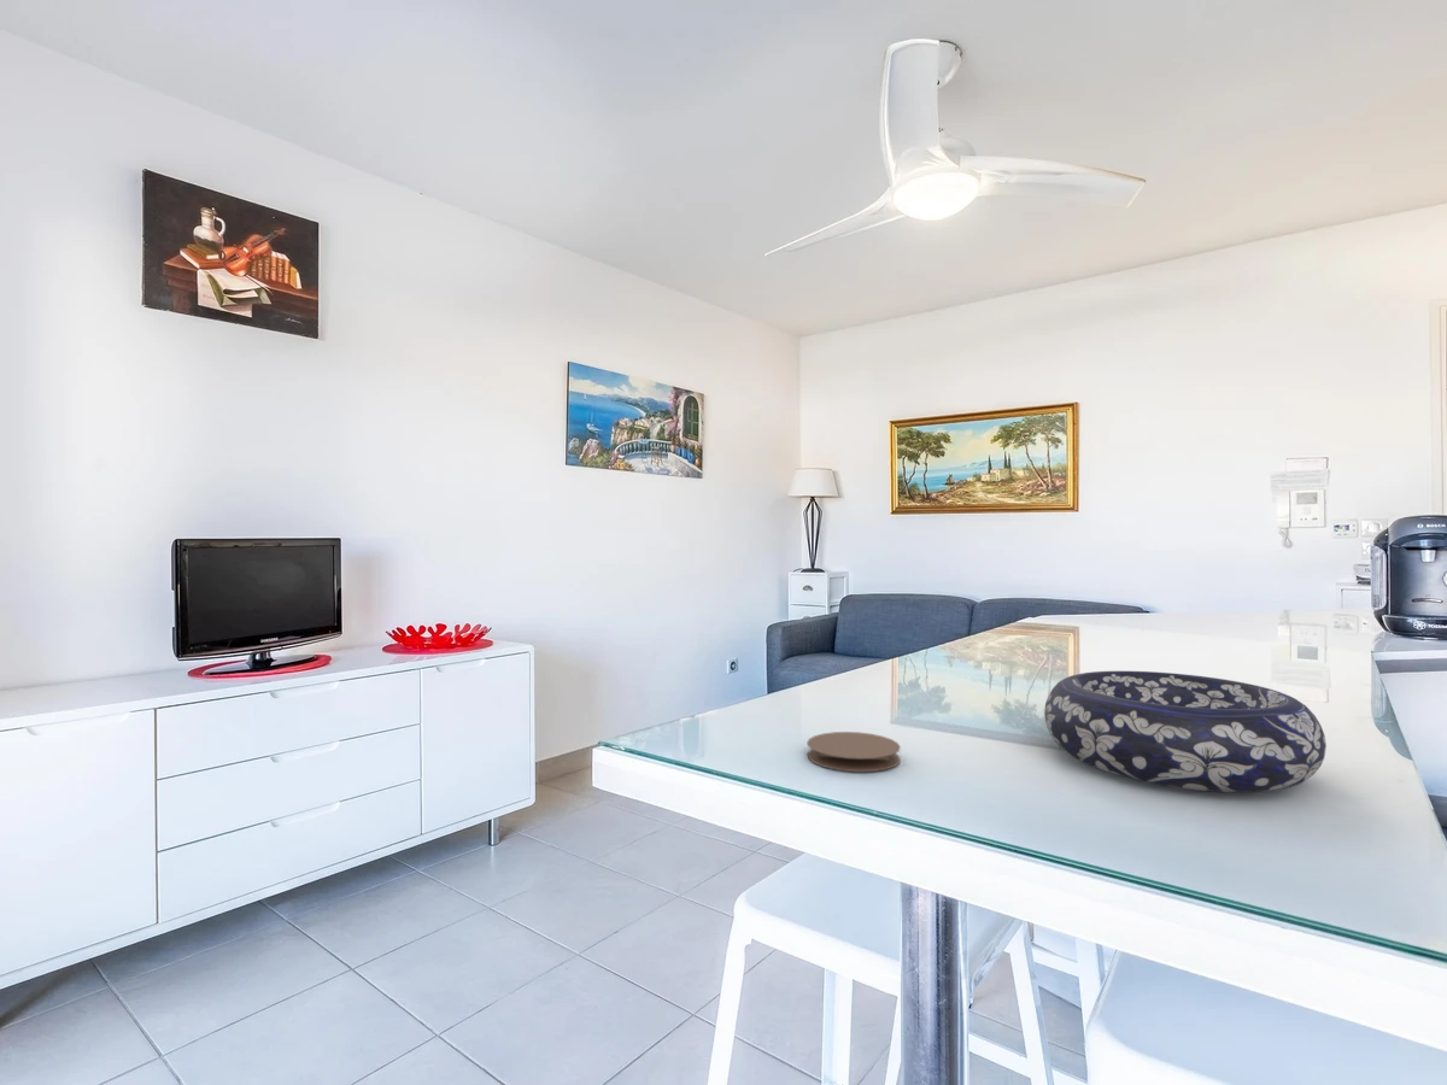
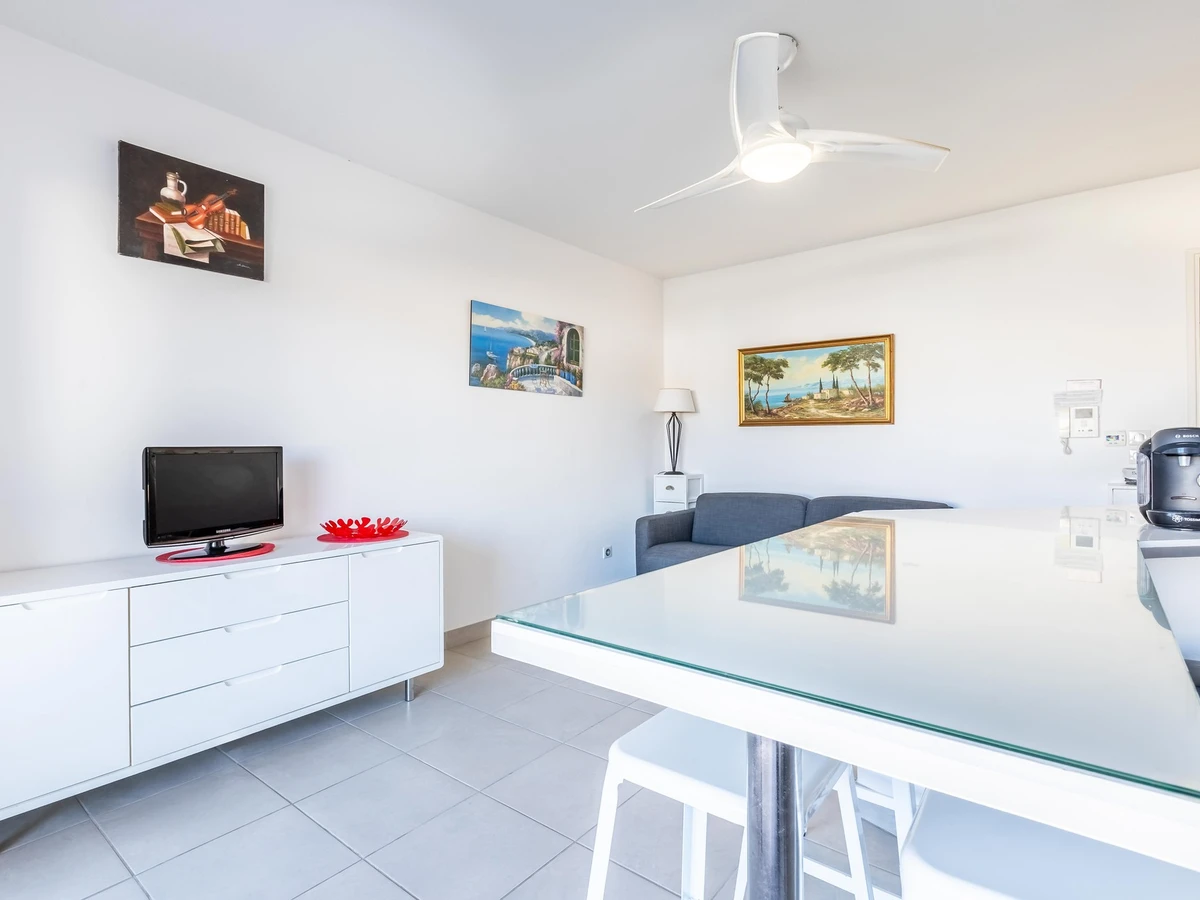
- coaster (853, 750)
- decorative bowl (1172, 725)
